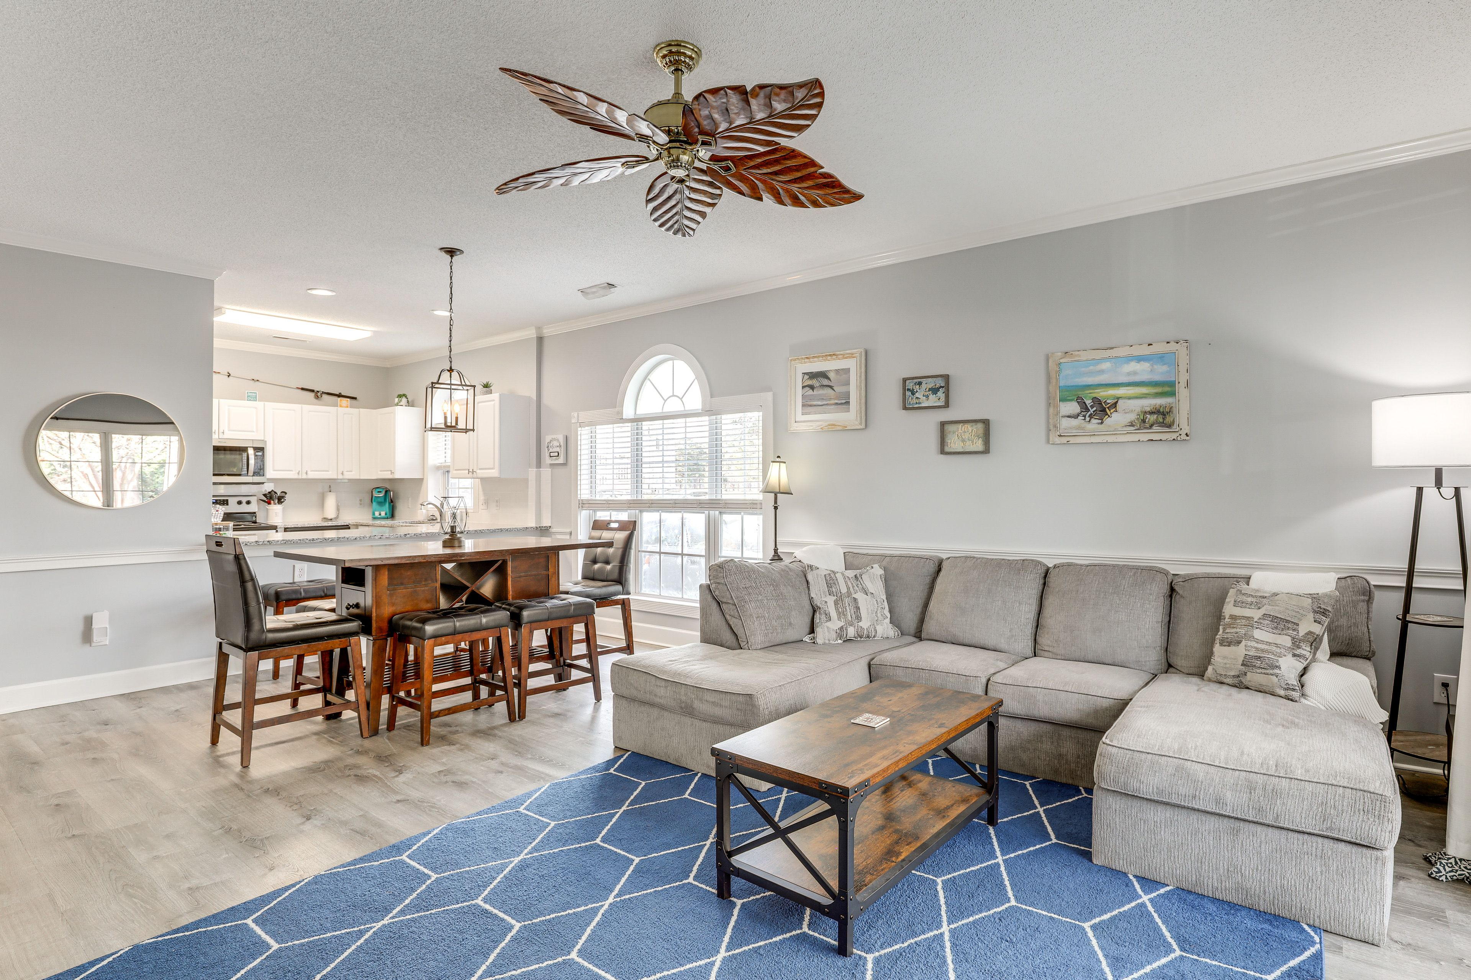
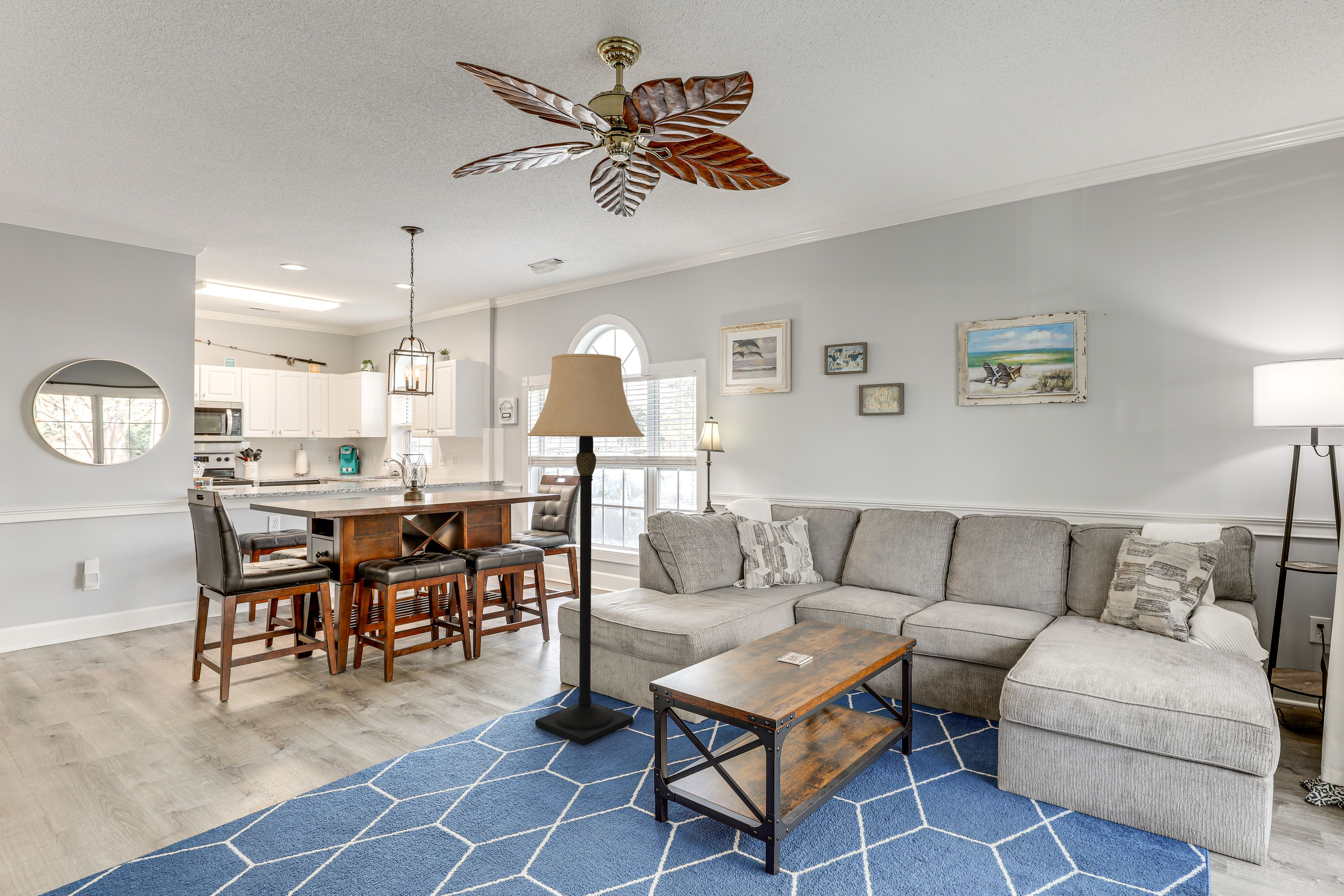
+ lamp (586, 541)
